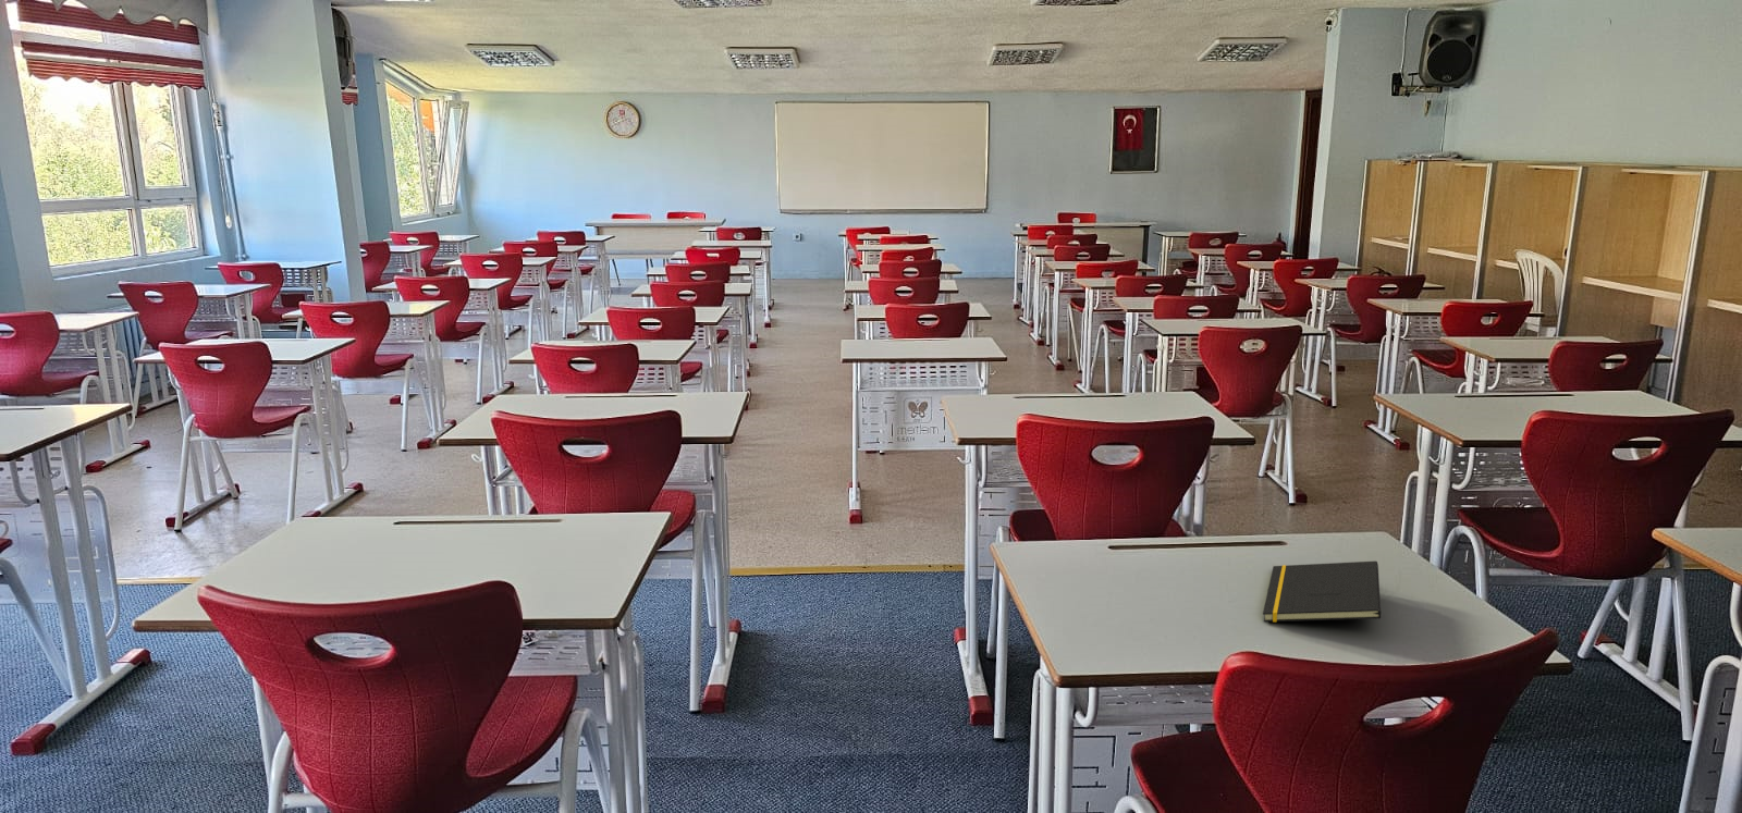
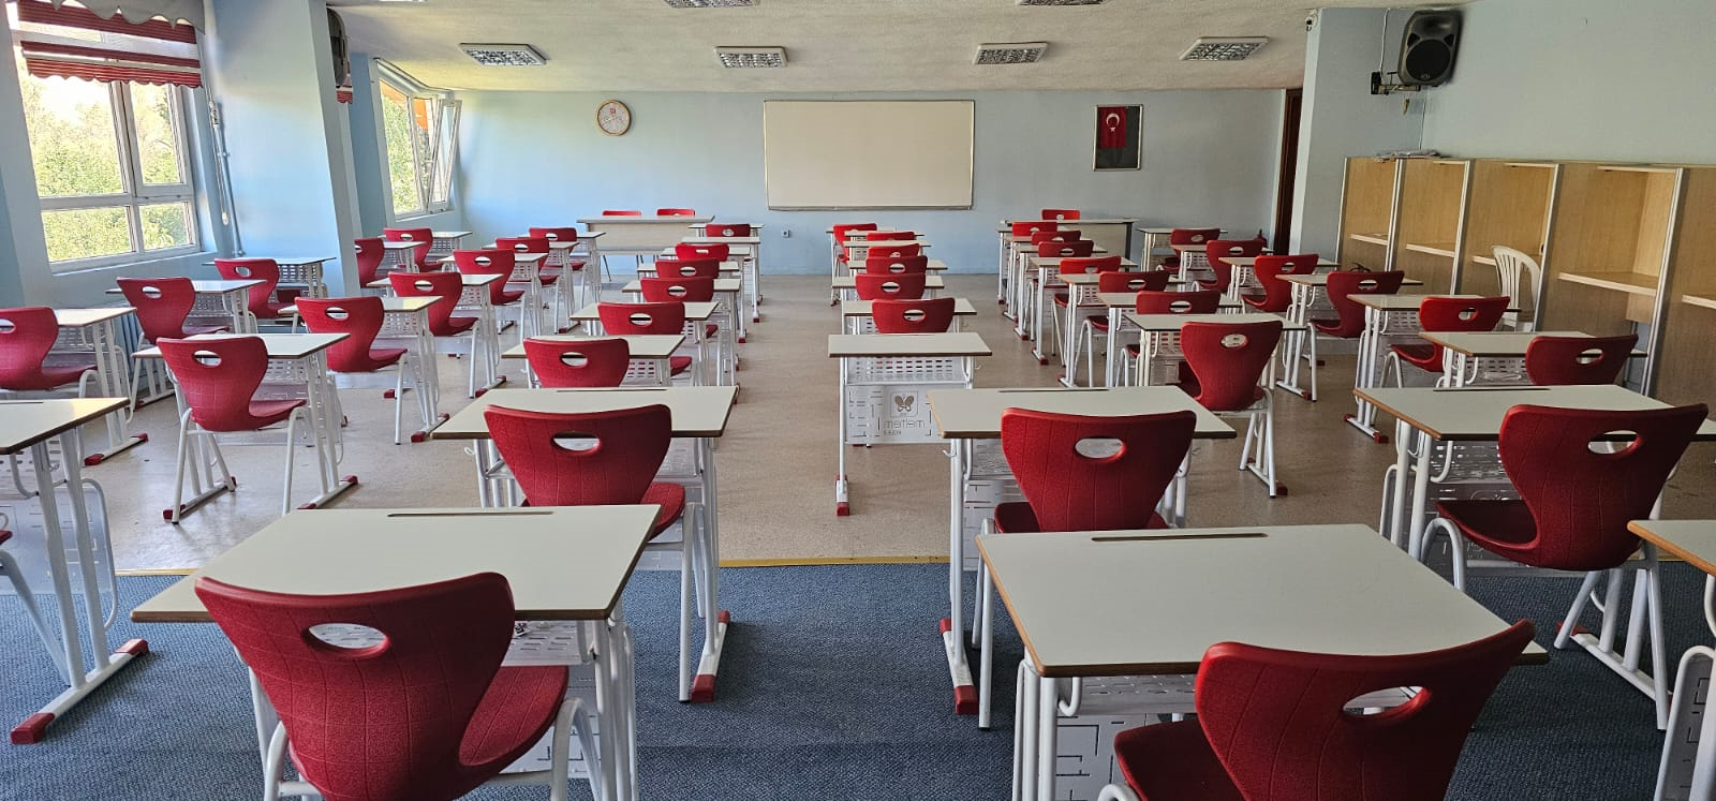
- notepad (1322, 590)
